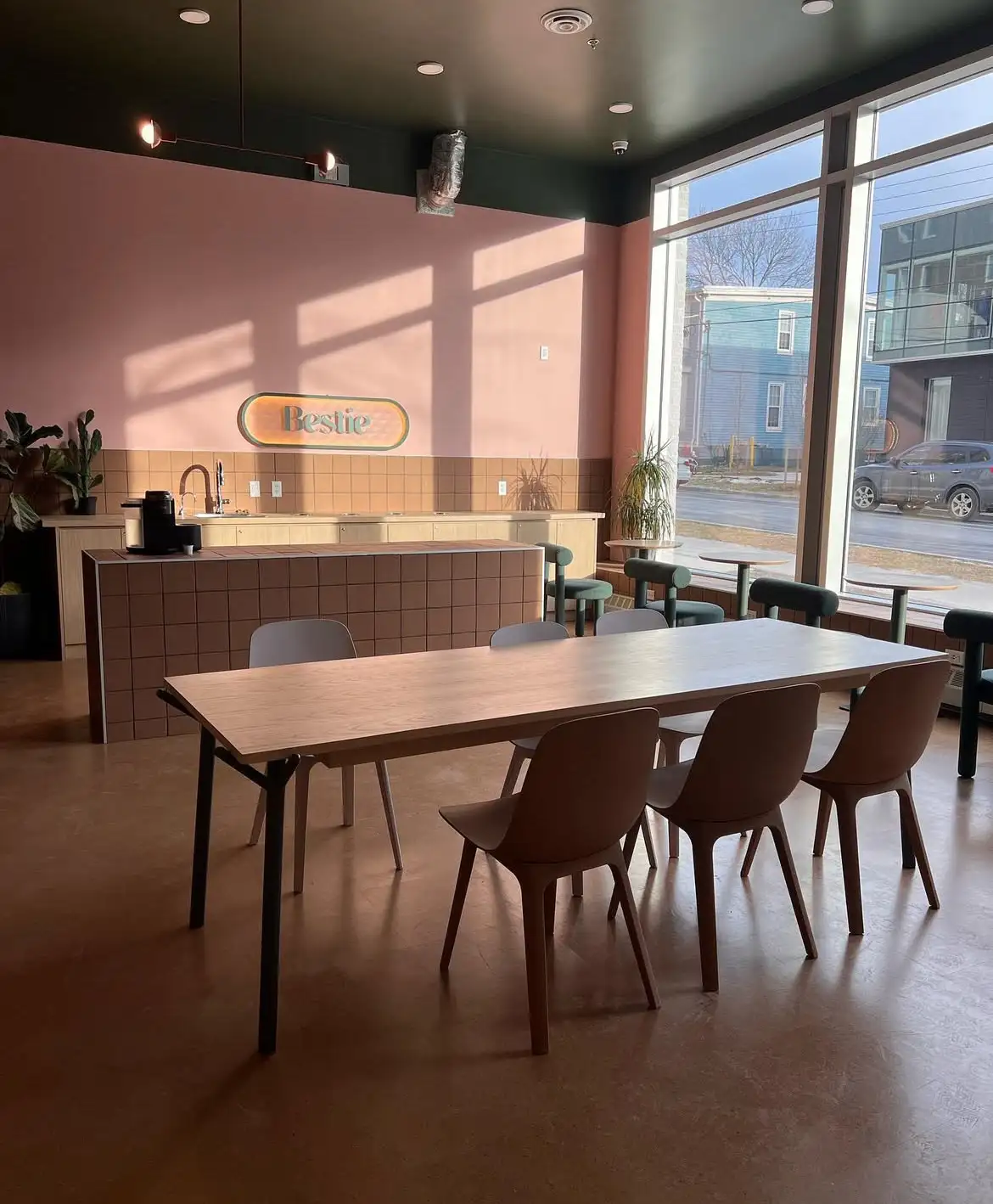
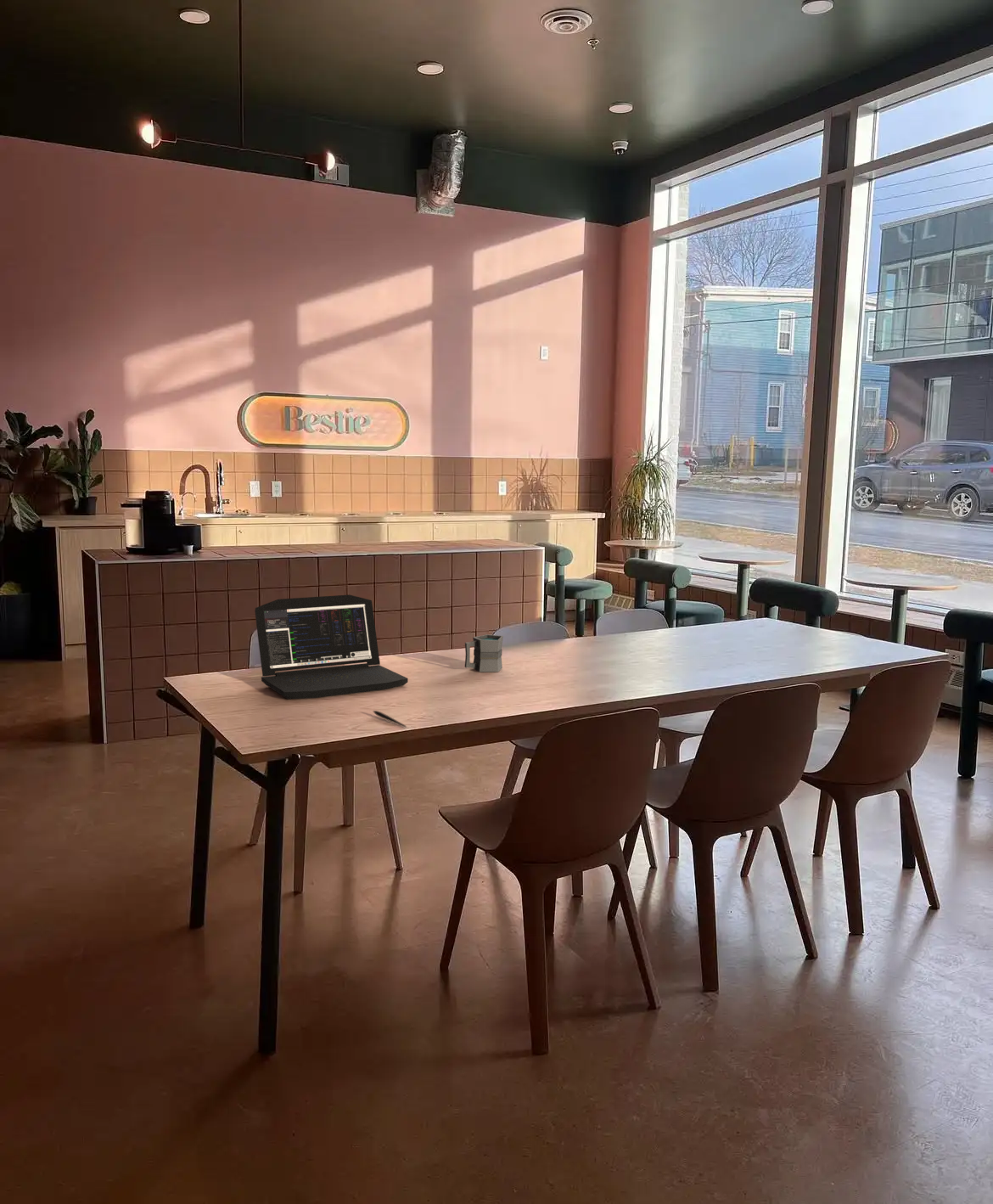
+ mug (484, 653)
+ laptop (332, 644)
+ pen (389, 717)
